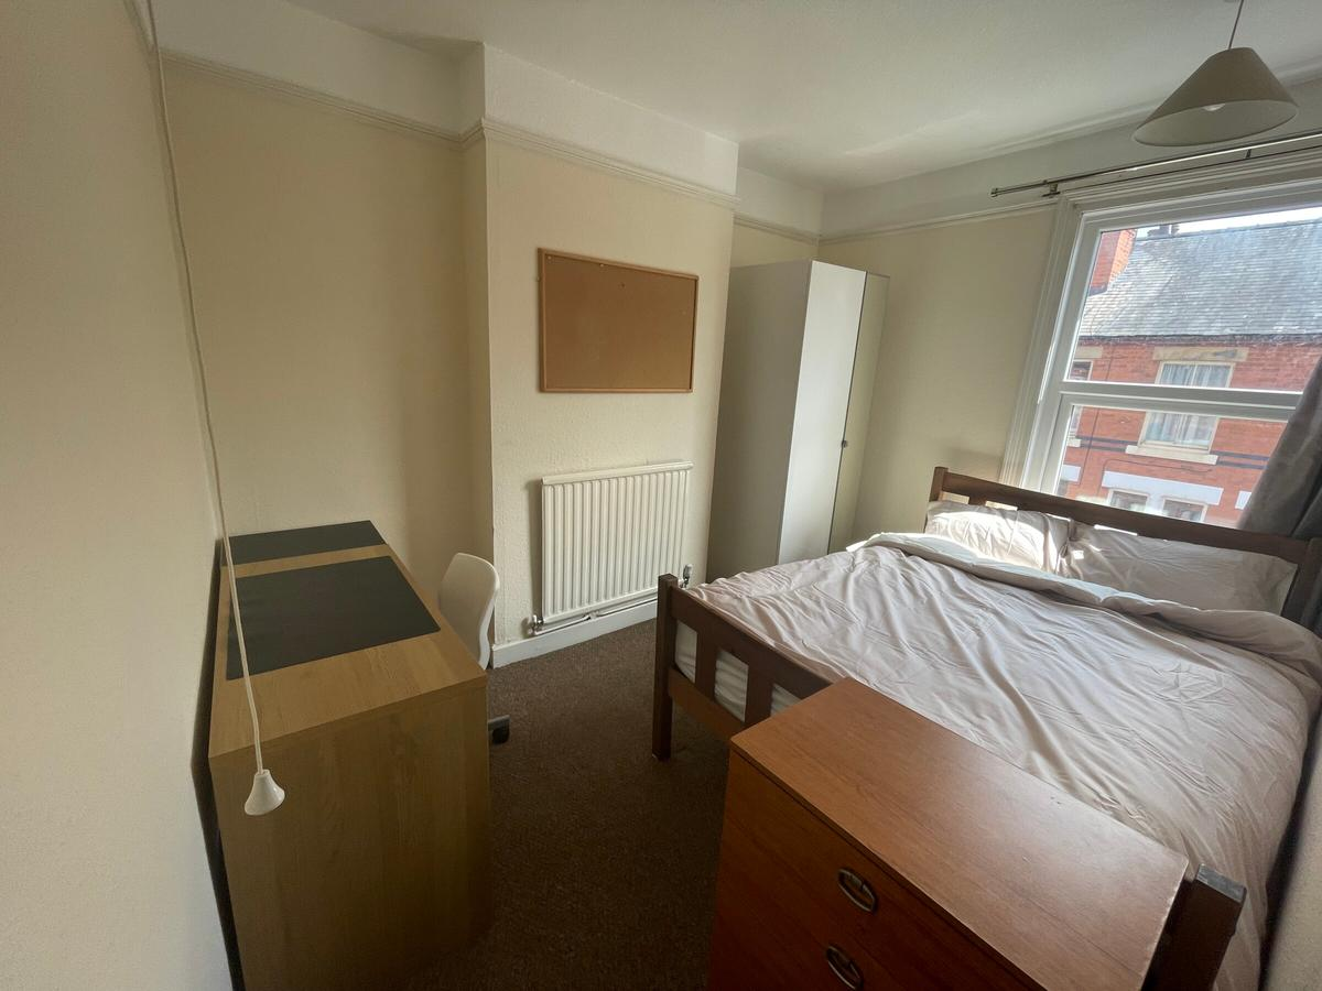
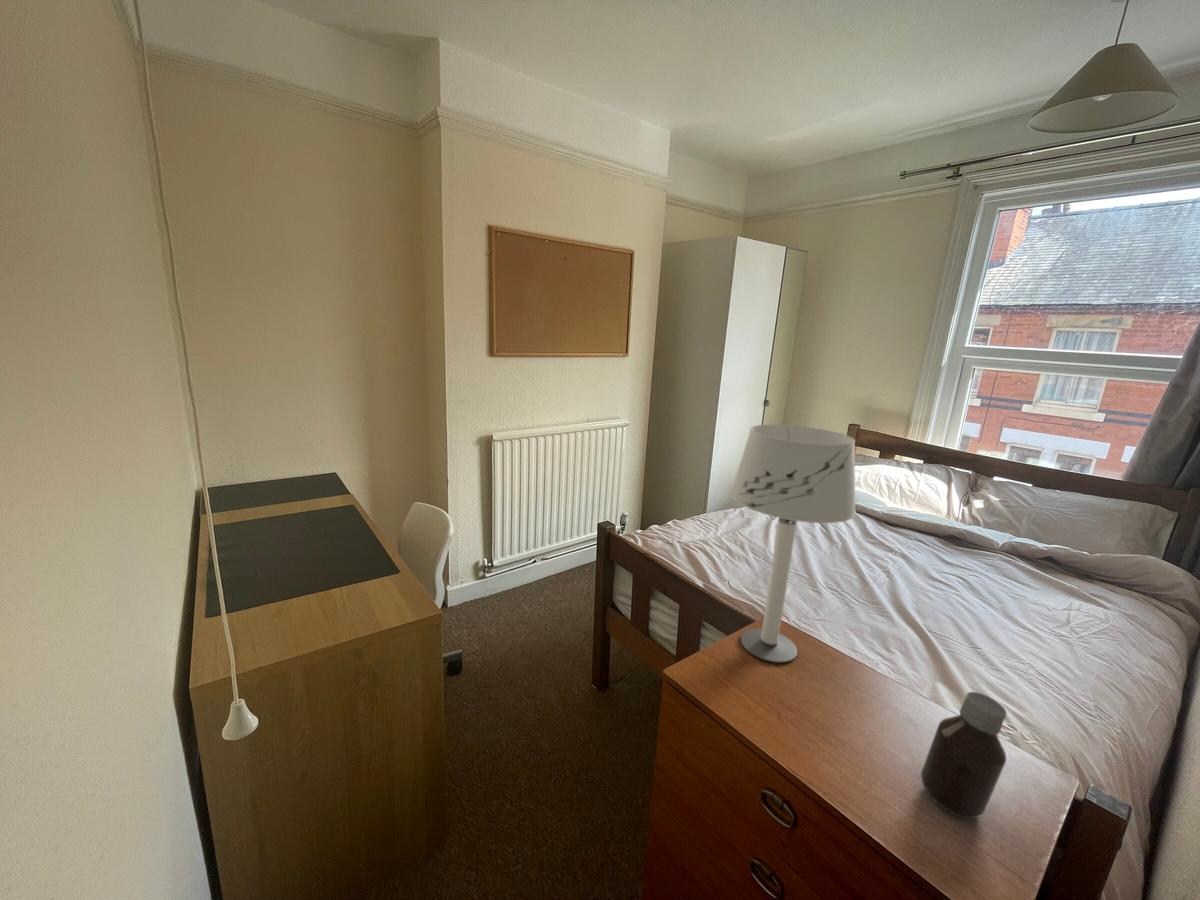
+ table lamp (783, 545)
+ bottle (965, 751)
